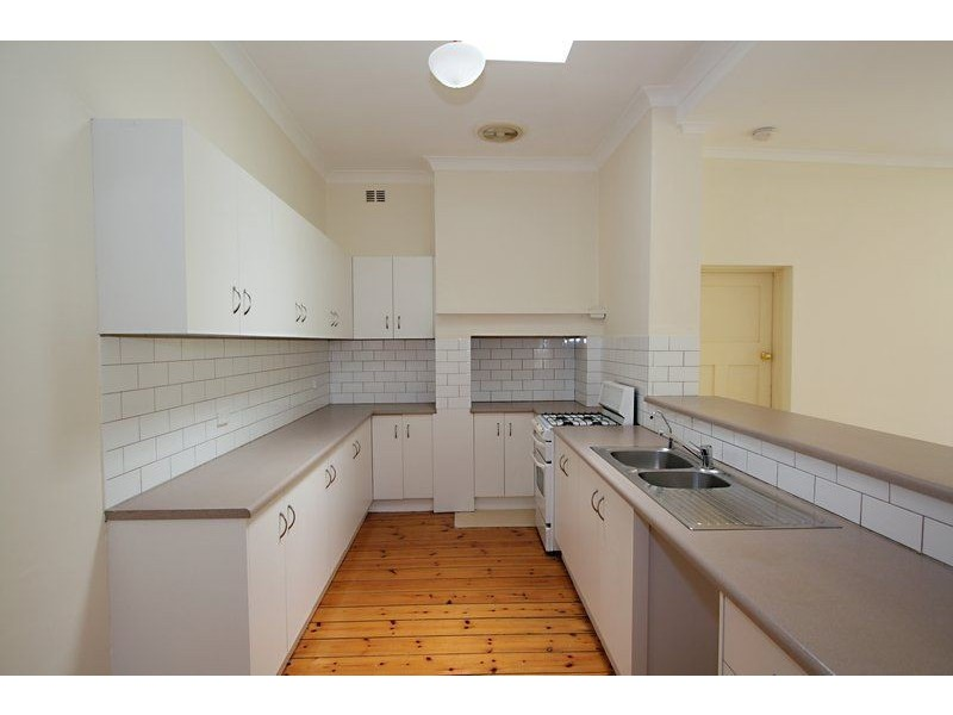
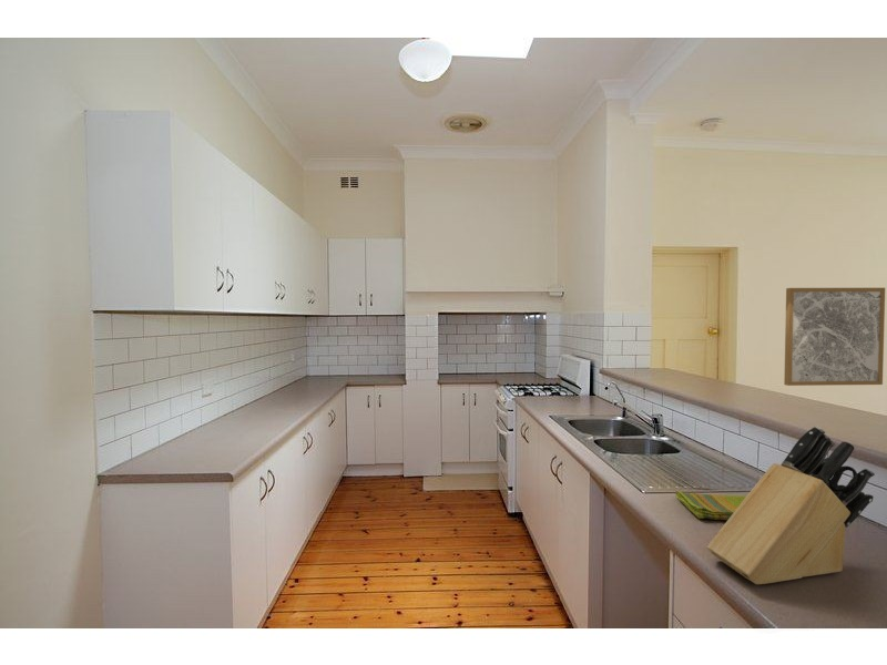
+ wall art (834, 336)
+ knife block (791, 498)
+ dish towel (743, 500)
